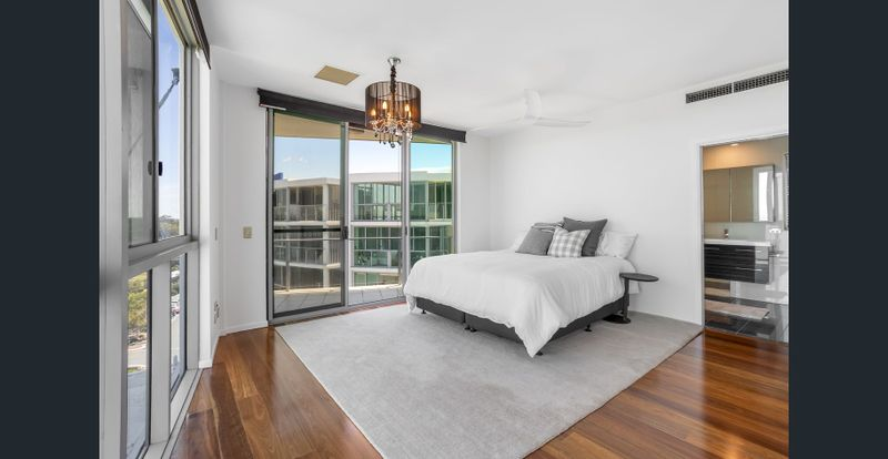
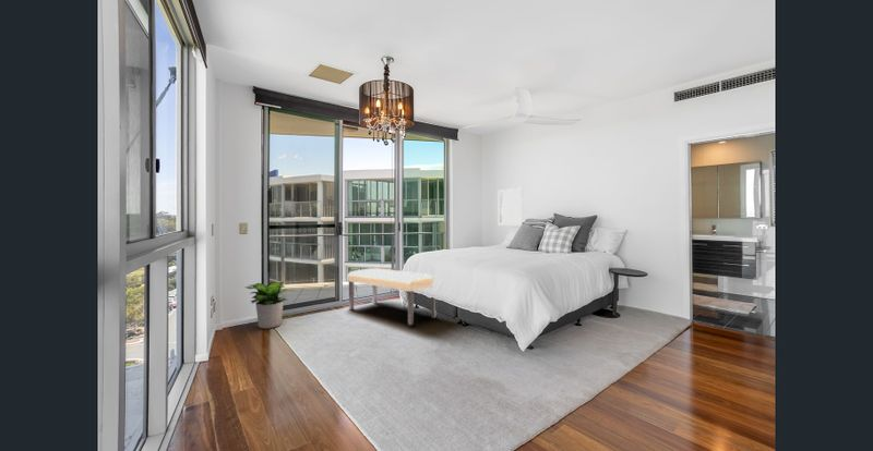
+ potted plant (271, 304)
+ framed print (510, 207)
+ bench (391, 288)
